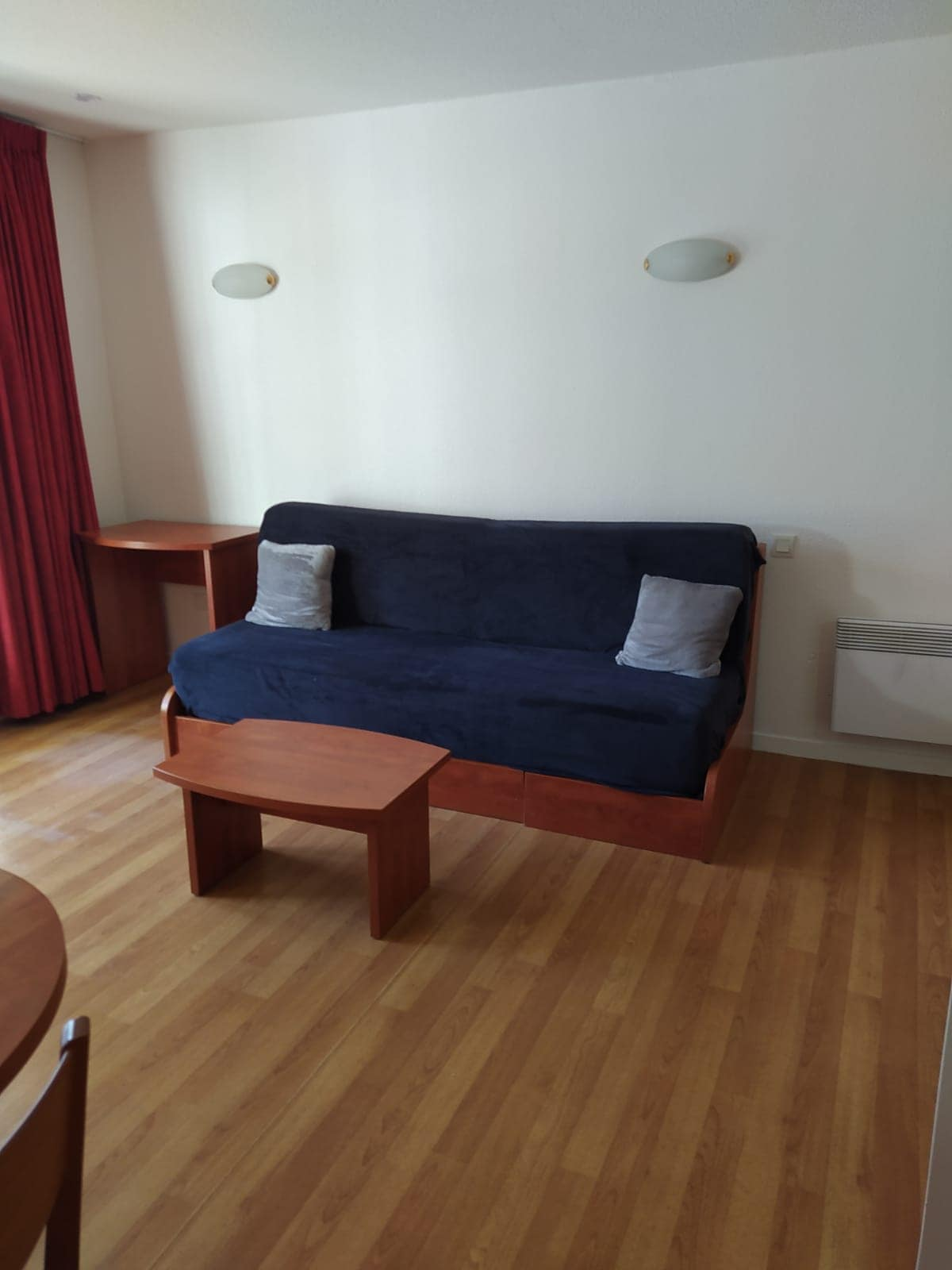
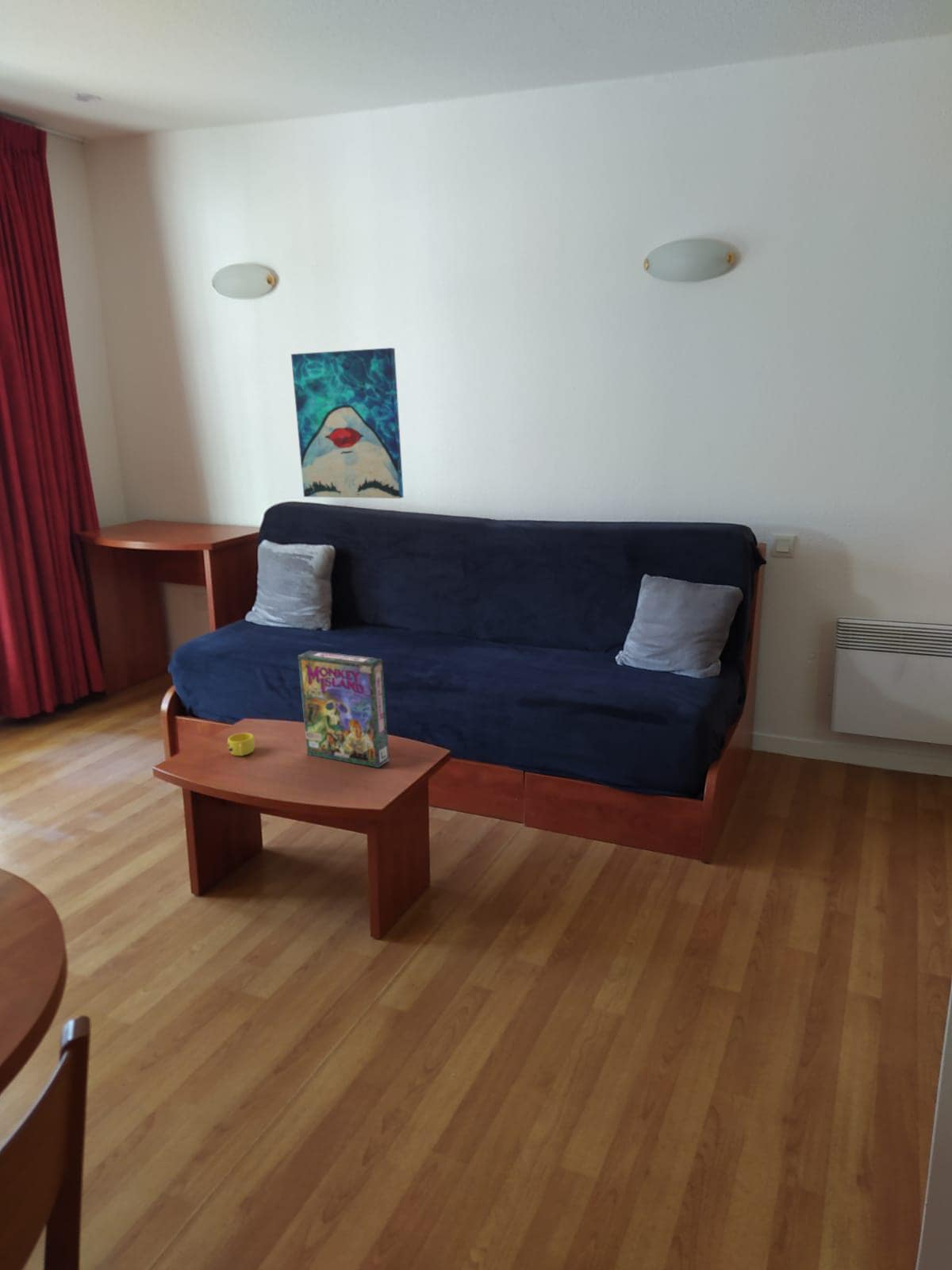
+ wall art (347, 425)
+ game box (344, 708)
+ cup (241, 745)
